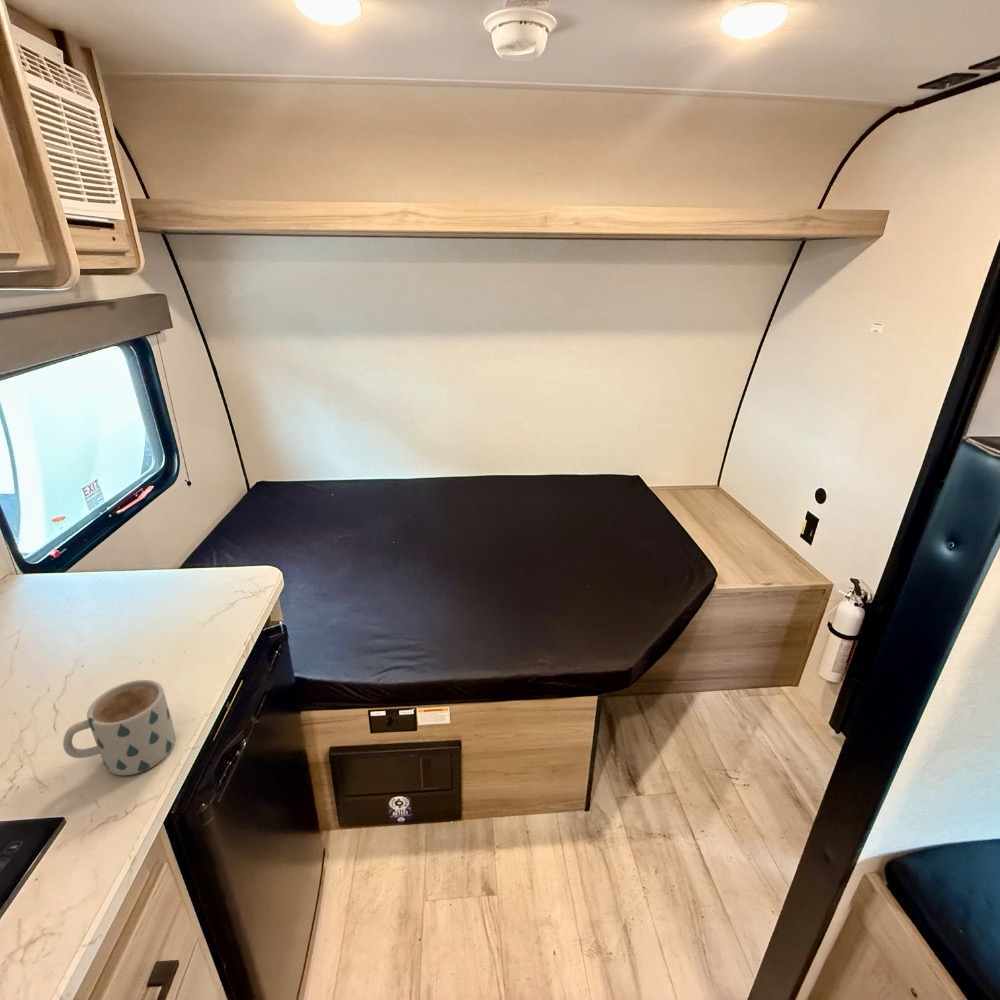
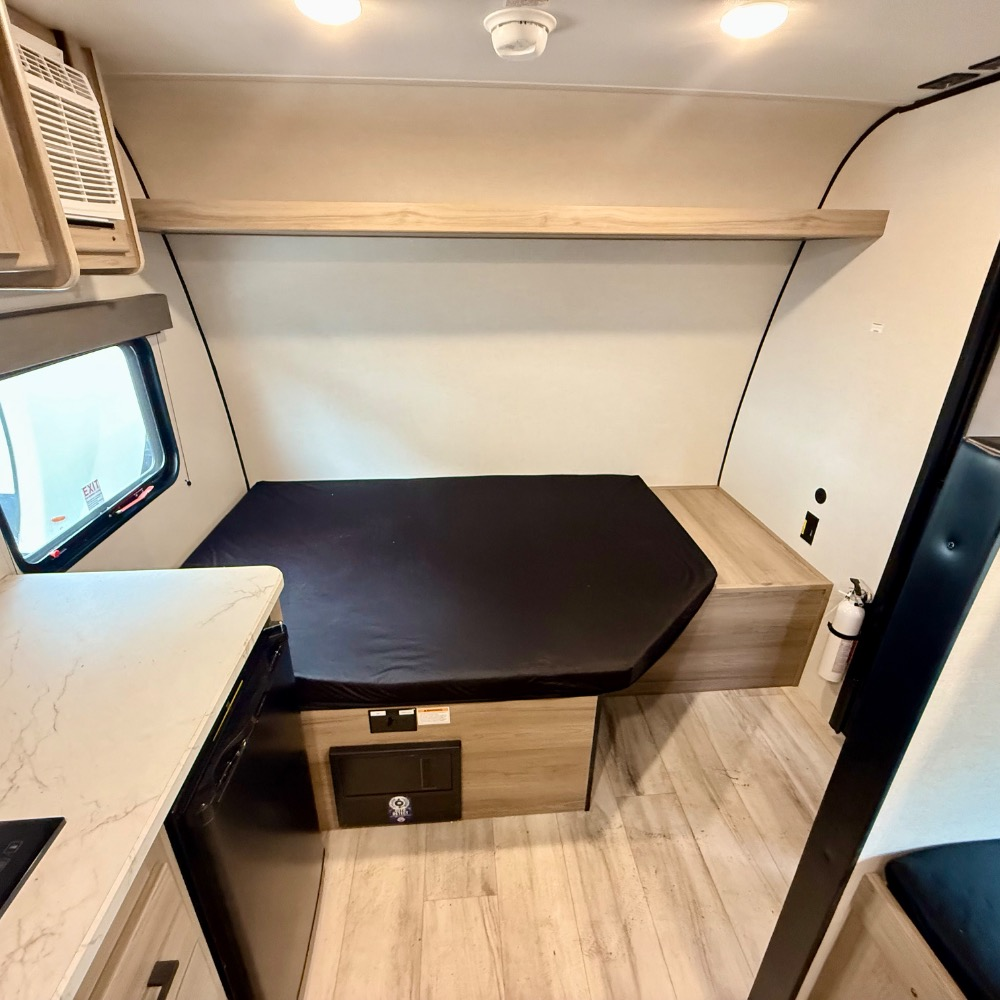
- mug (119, 731)
